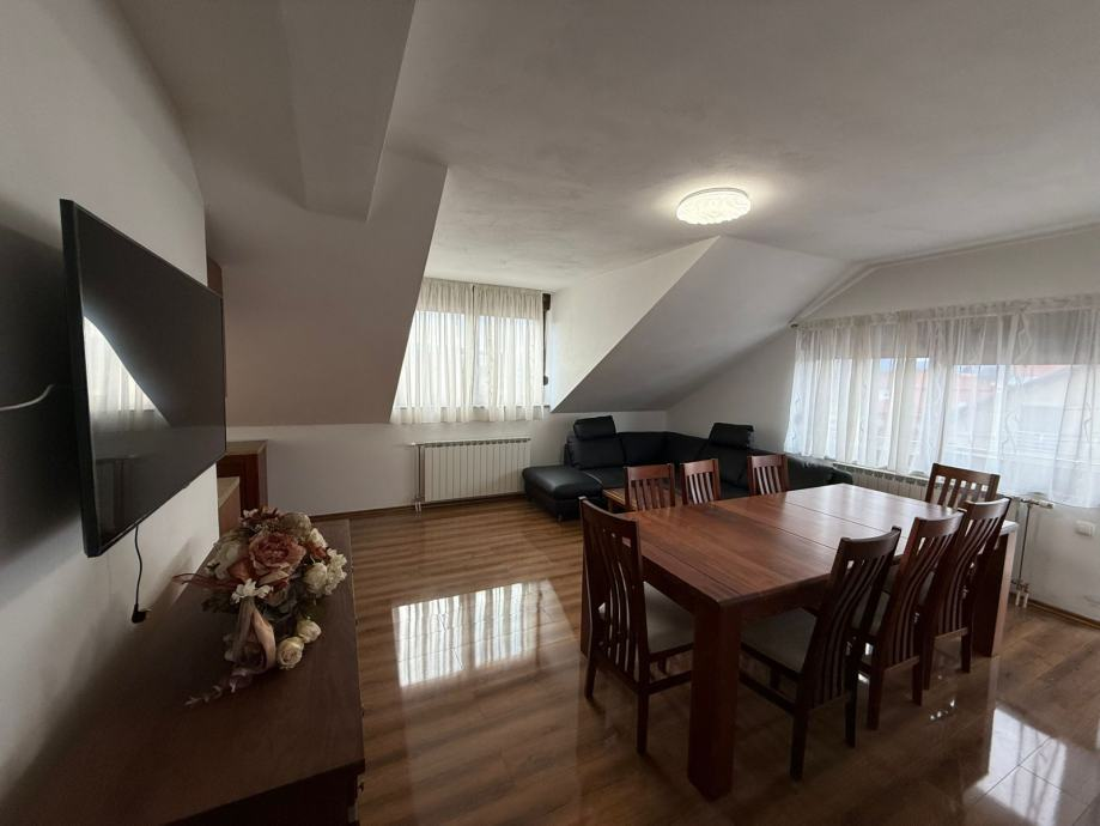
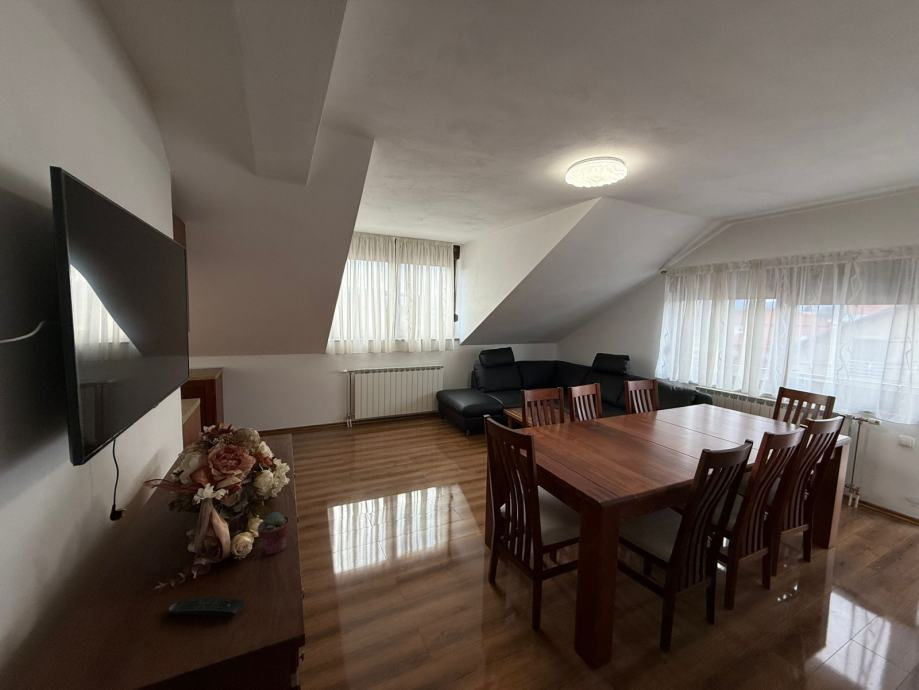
+ remote control (205, 607)
+ potted succulent (274, 530)
